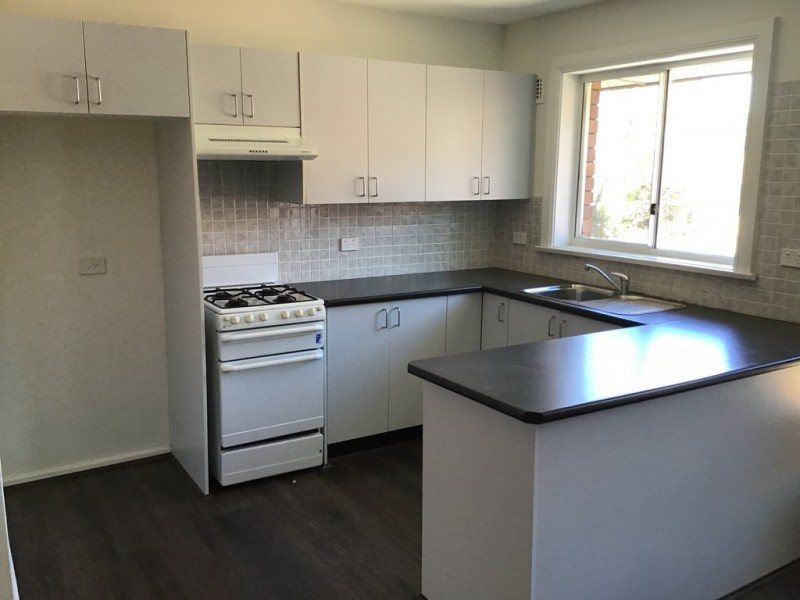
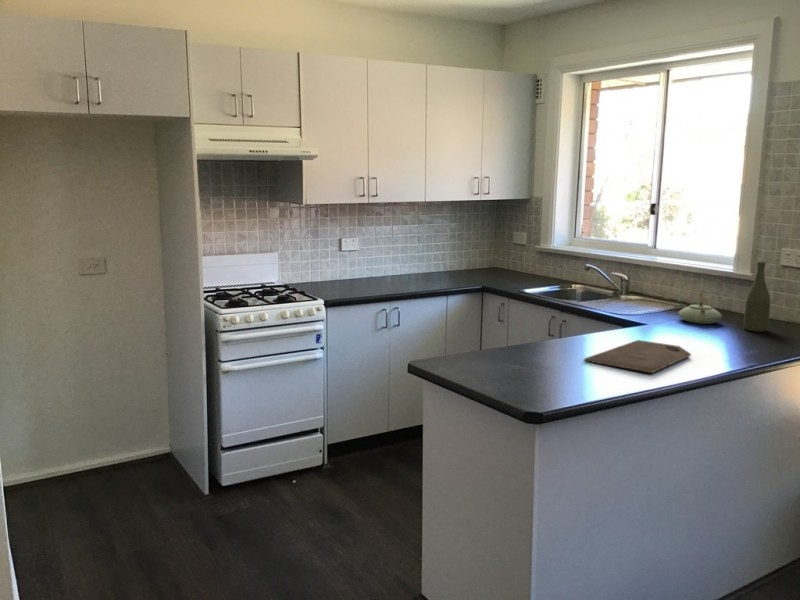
+ cutting board (643, 355)
+ bottle (758, 296)
+ teapot (700, 306)
